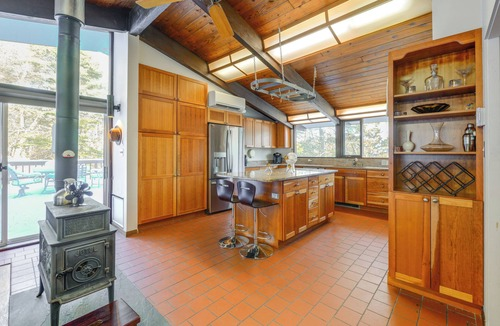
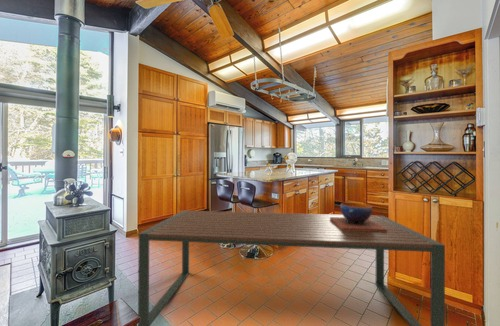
+ dining table (279, 245)
+ decorative bowl (355, 214)
